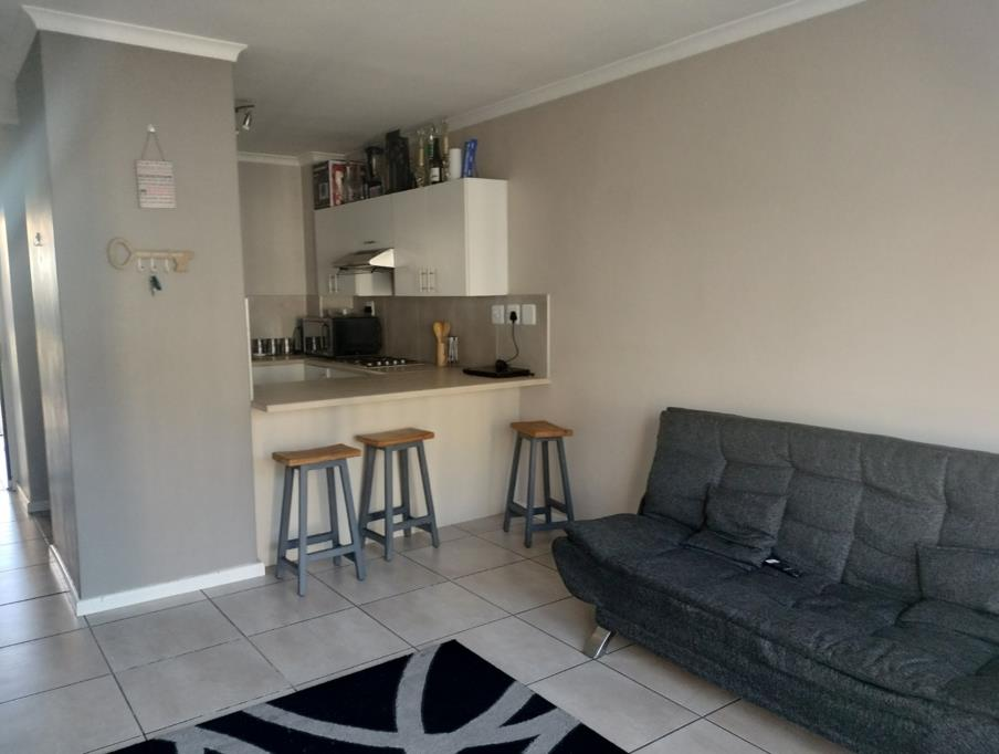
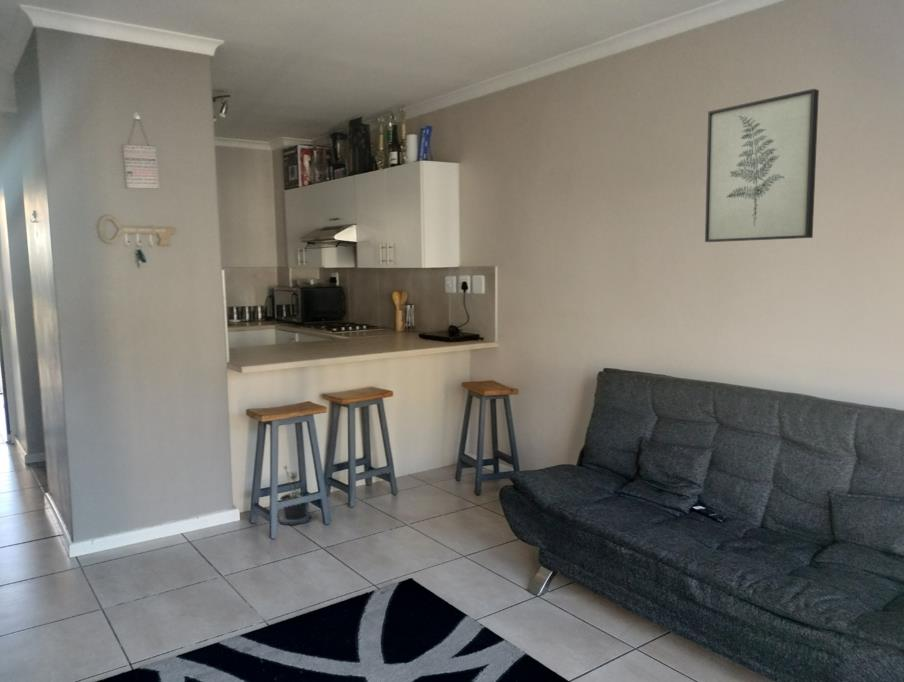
+ wall art (757, 171)
+ potted plant (292, 492)
